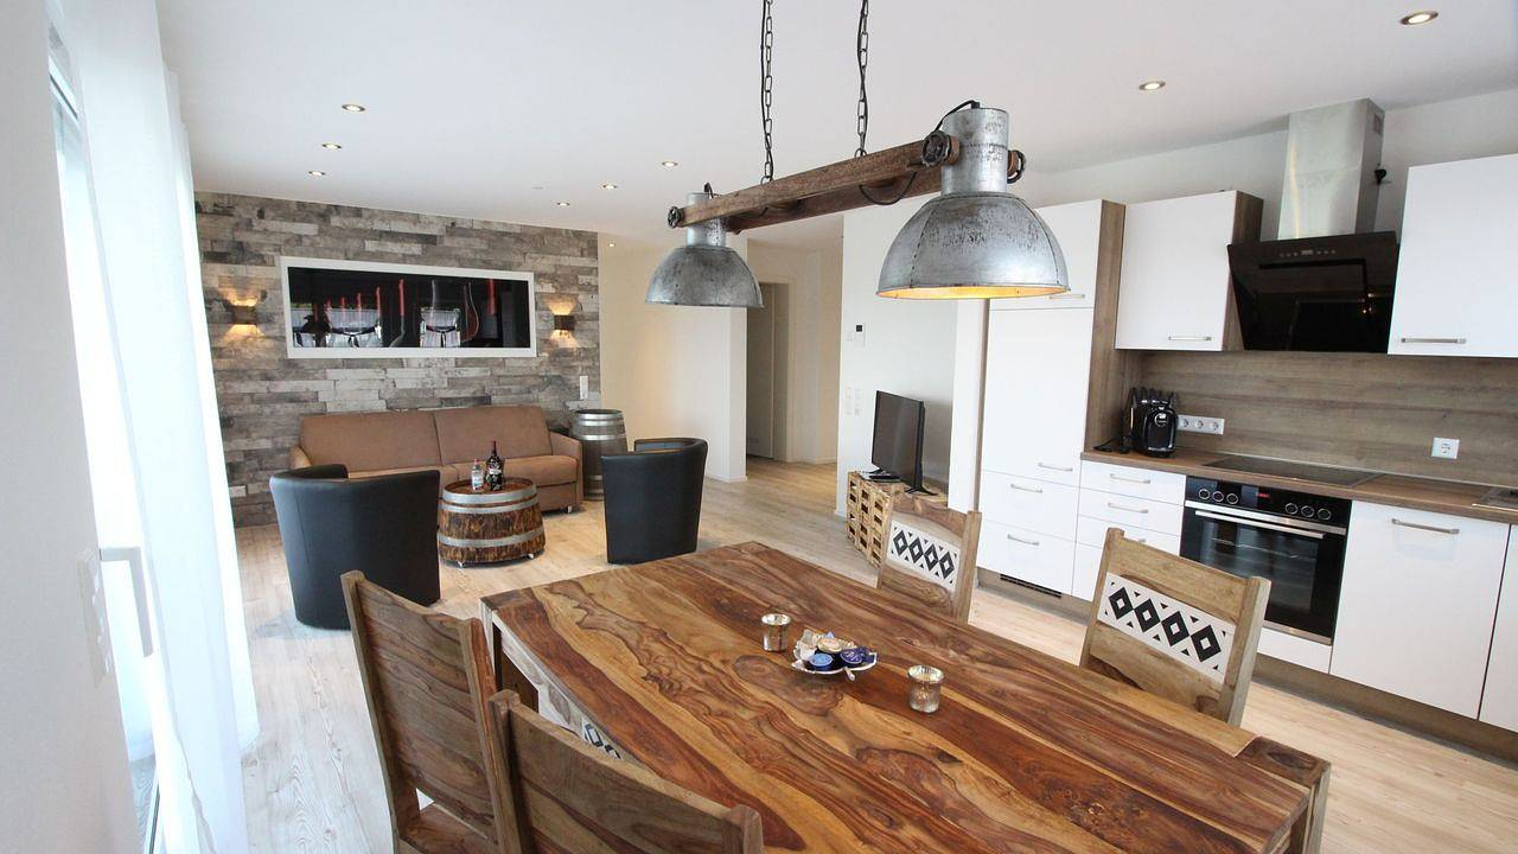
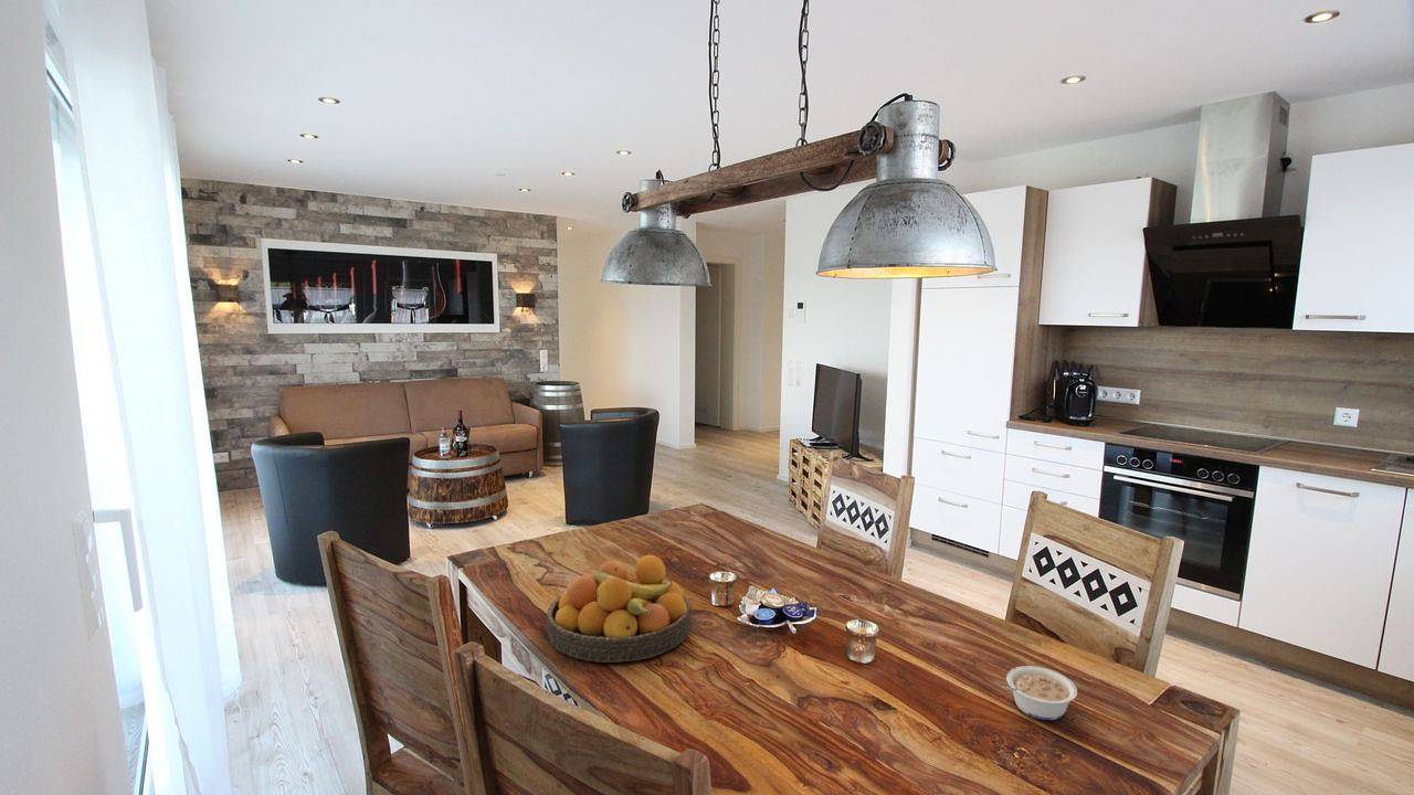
+ fruit bowl (620, 596)
+ legume (1040, 693)
